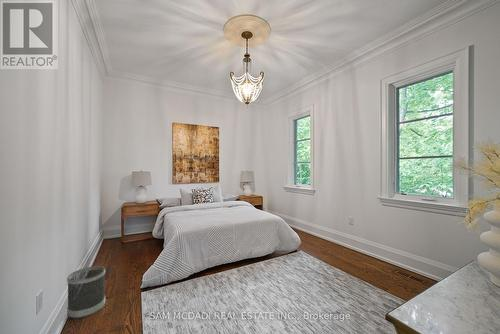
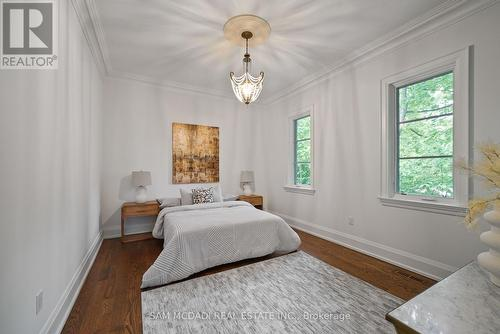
- wastebasket (87, 290)
